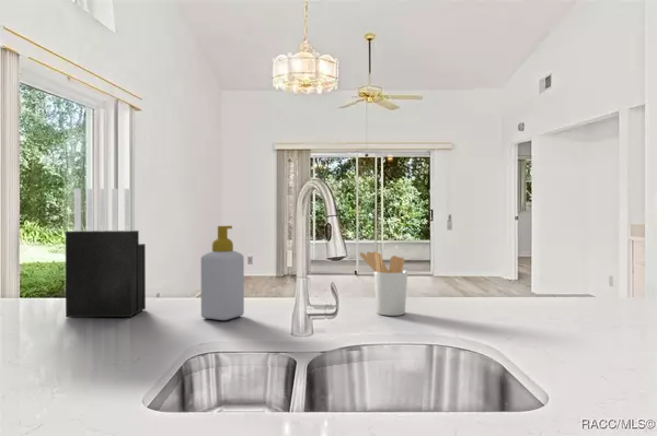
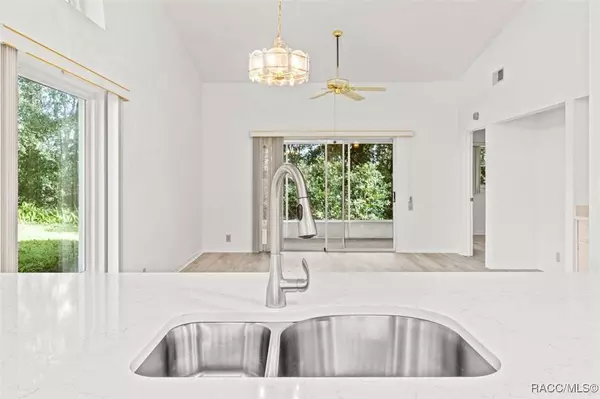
- utensil holder (383, 281)
- soap bottle (222, 271)
- knife block (108, 250)
